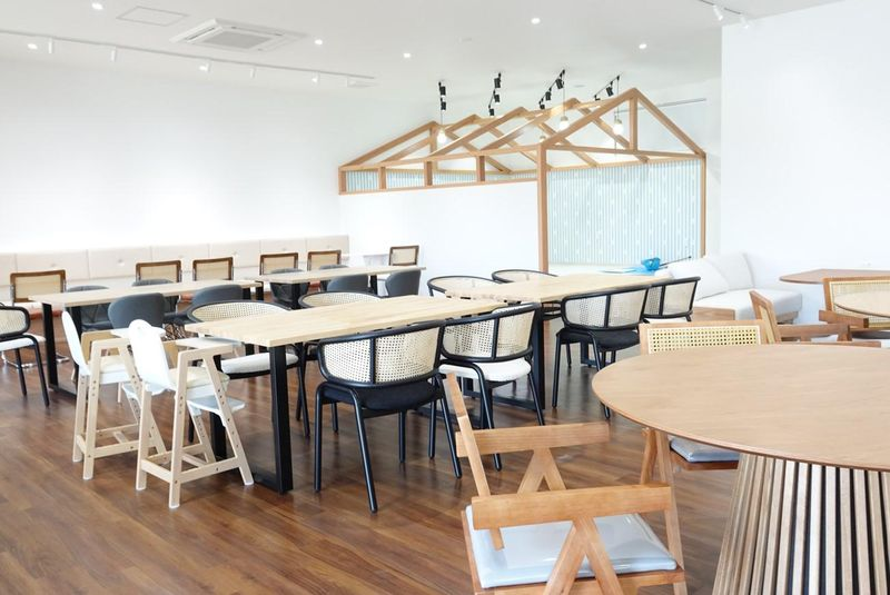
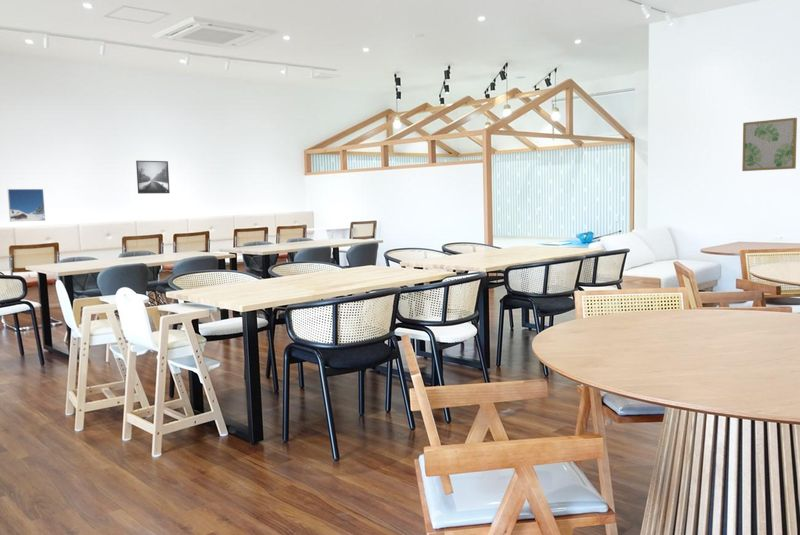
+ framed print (153, 177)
+ wall art (768, 145)
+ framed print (26, 205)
